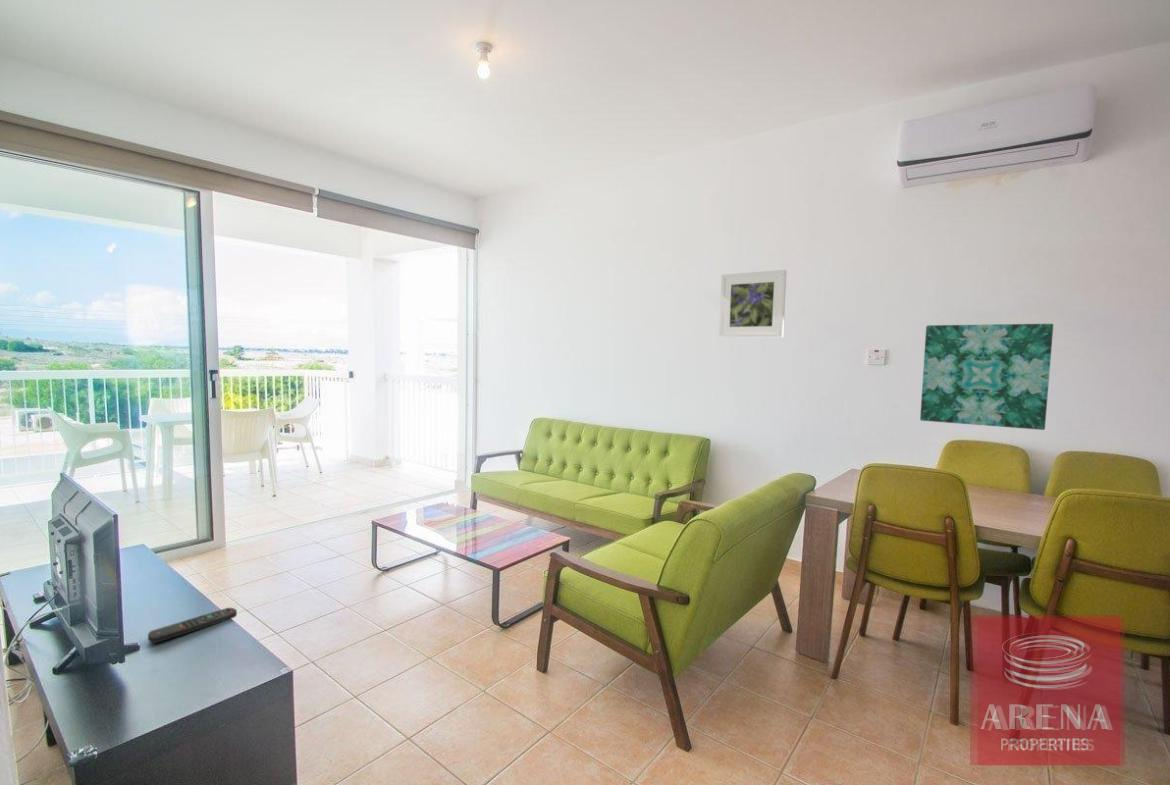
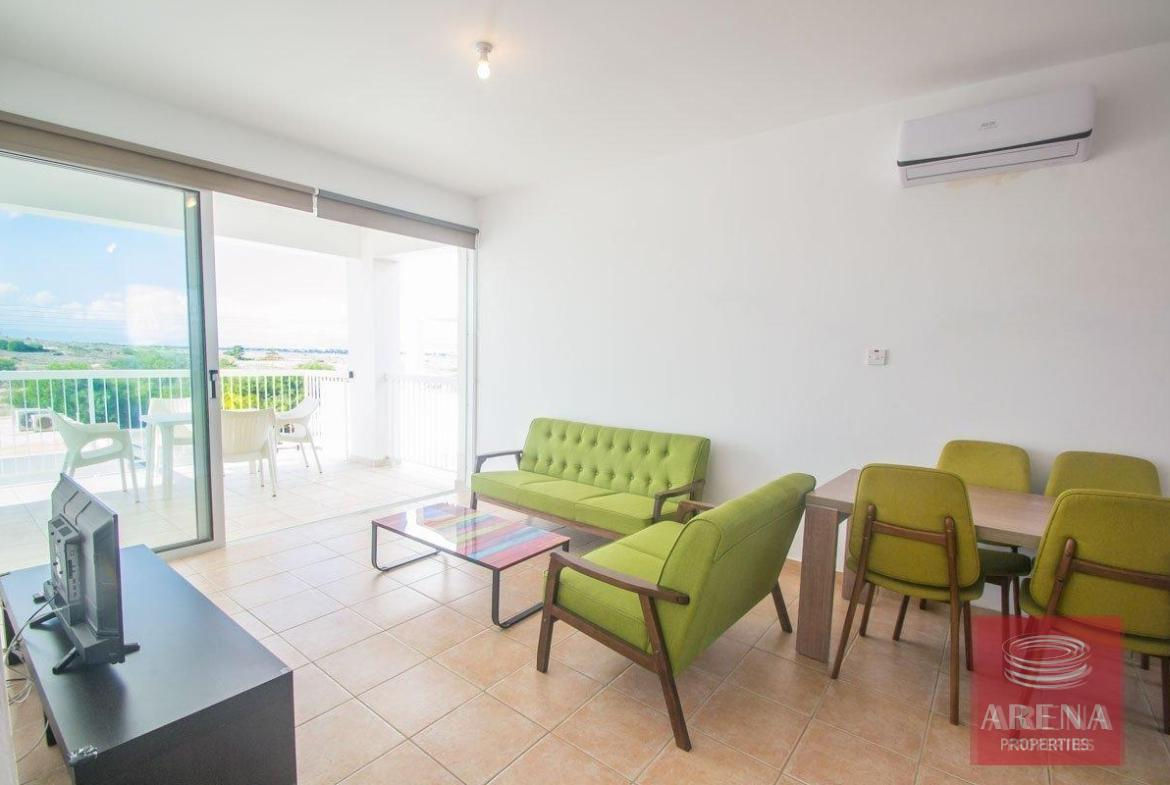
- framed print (751, 305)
- remote control (194, 623)
- wall art (982, 375)
